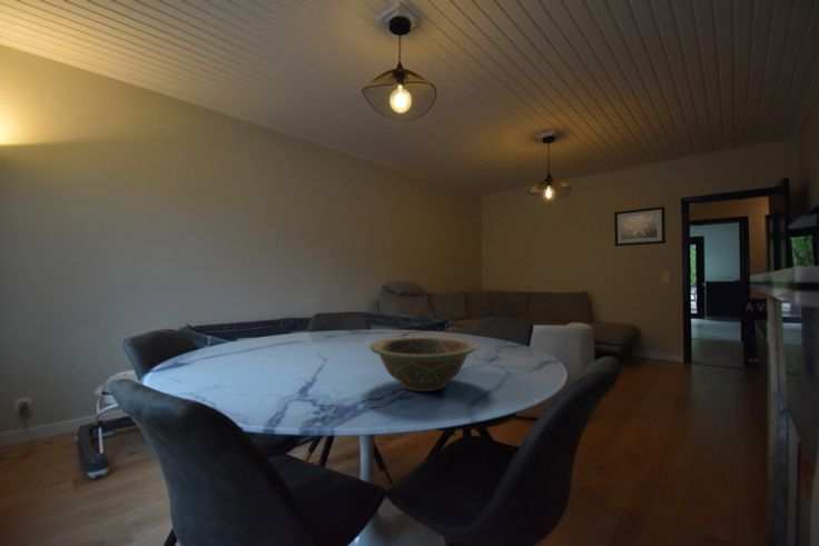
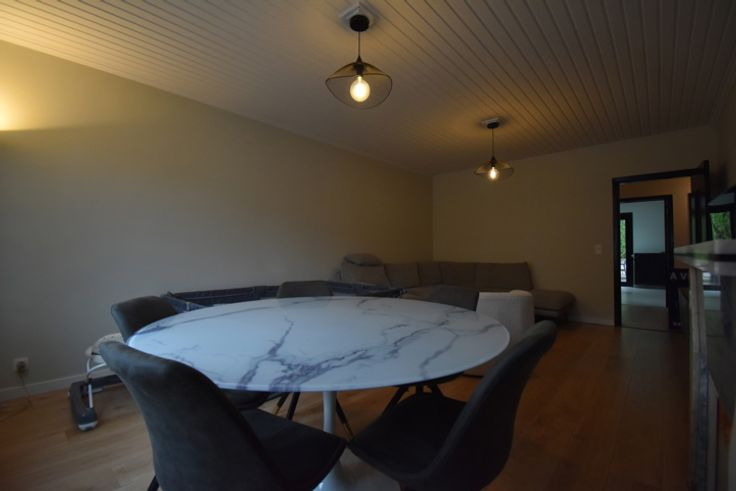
- decorative bowl (423, 364)
- wall art (639, 227)
